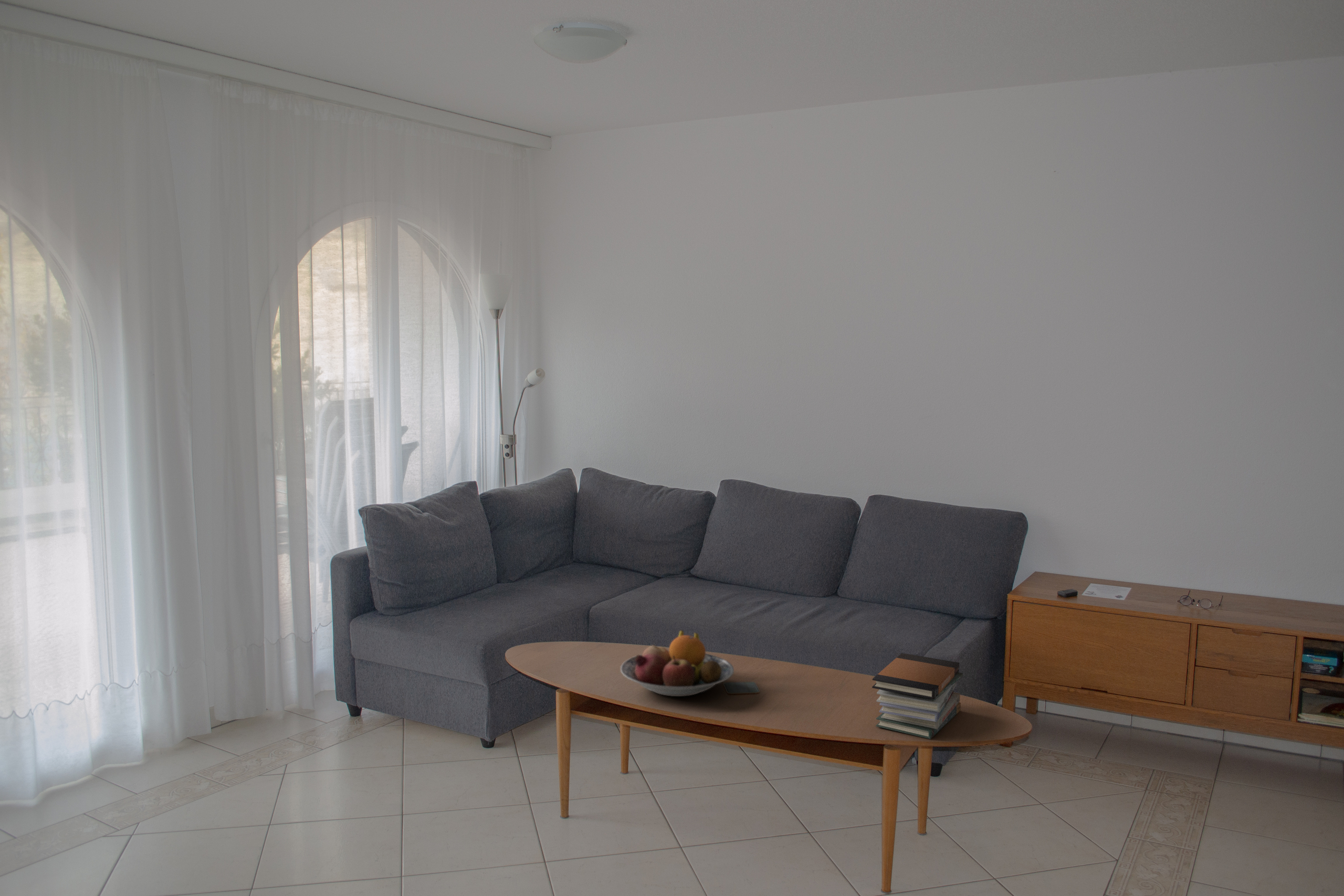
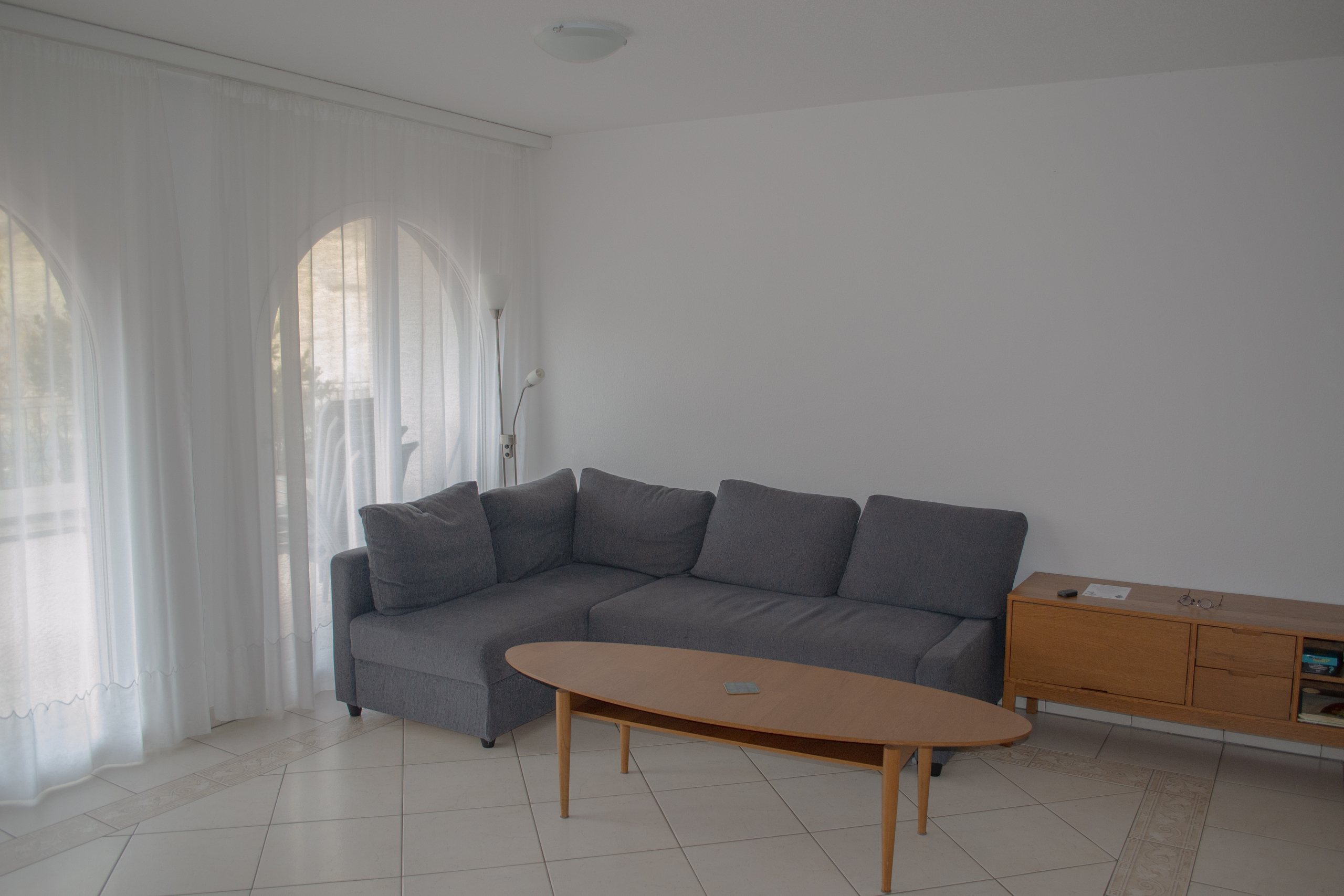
- fruit bowl (677, 663)
- book stack (918, 694)
